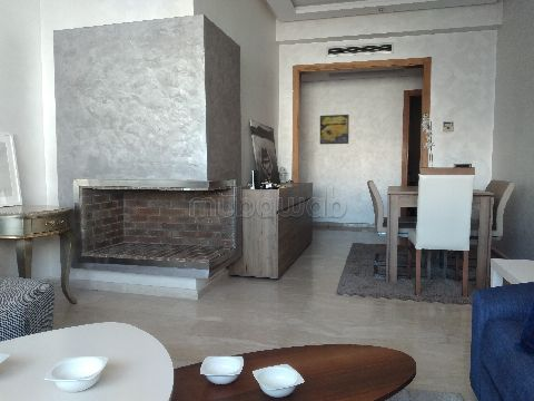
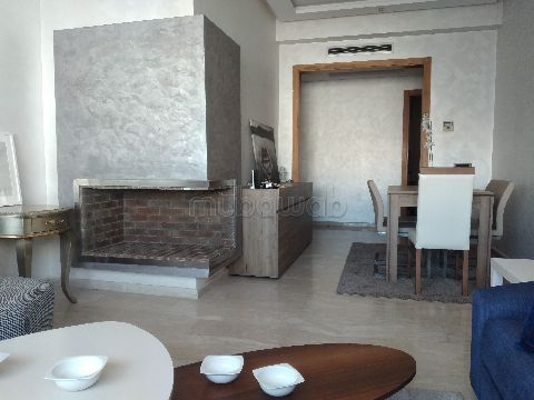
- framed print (334, 129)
